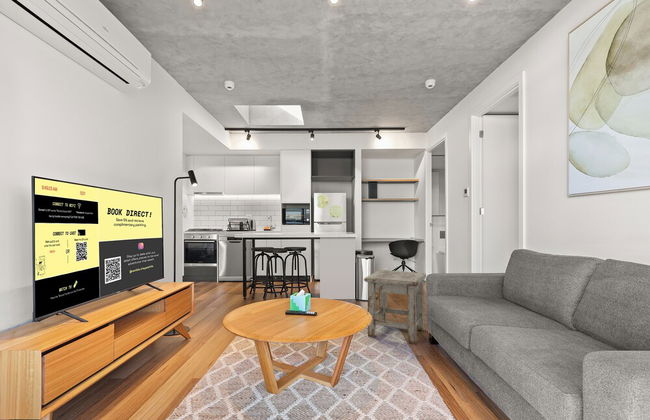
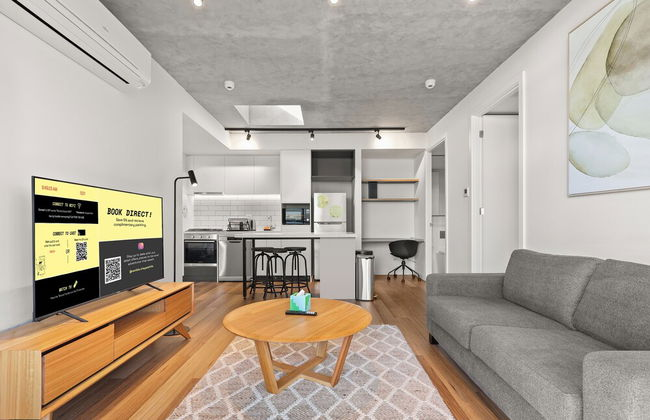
- stool (396, 309)
